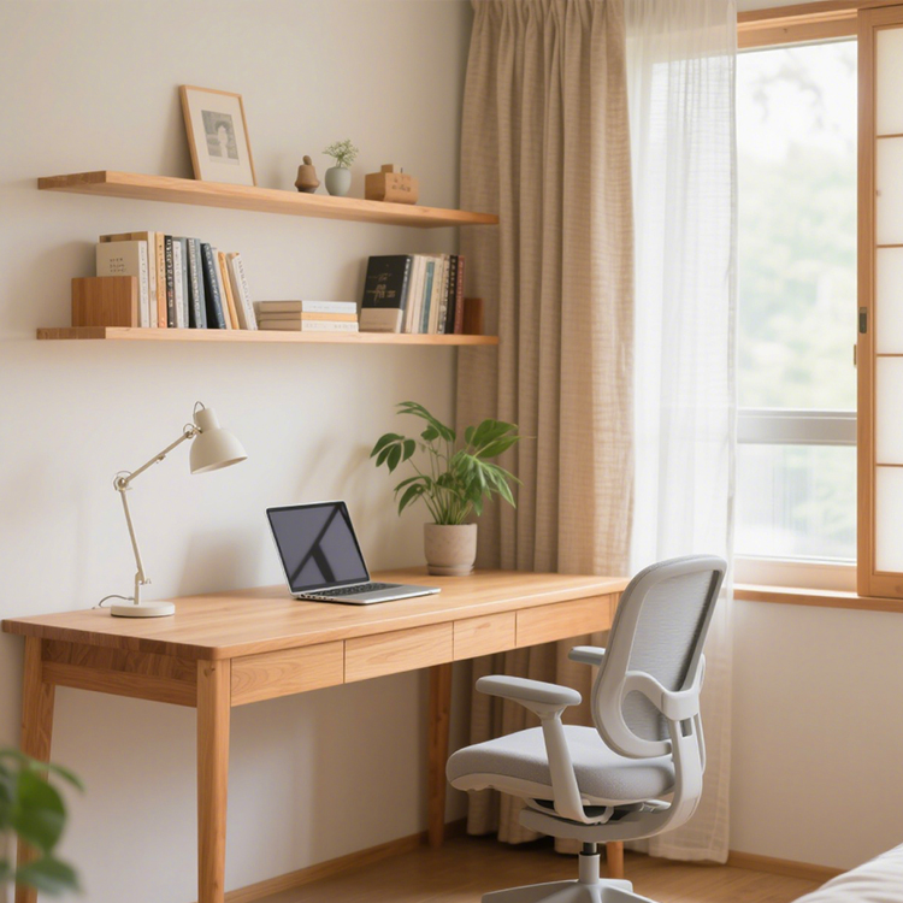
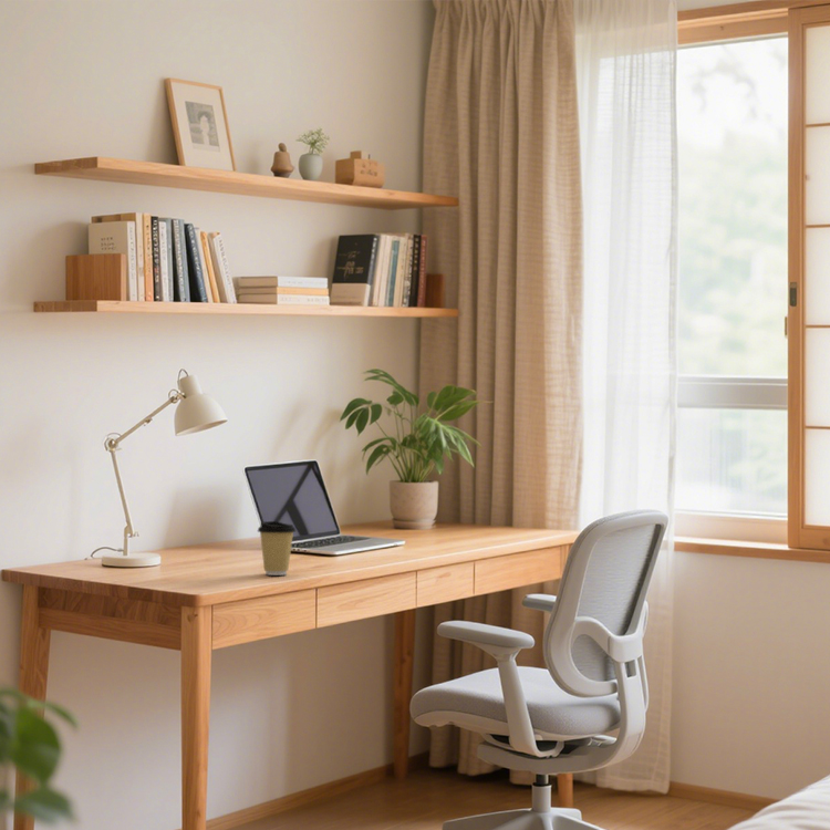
+ coffee cup (276, 548)
